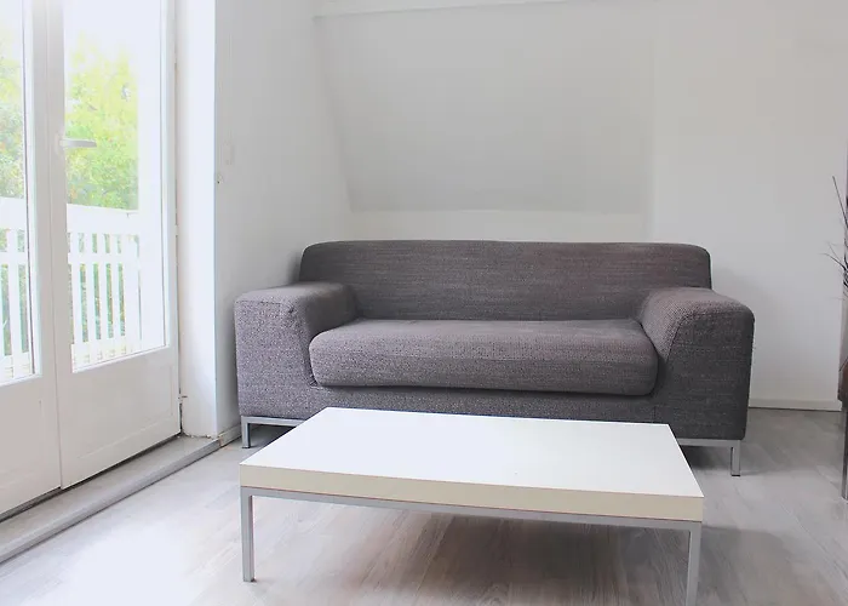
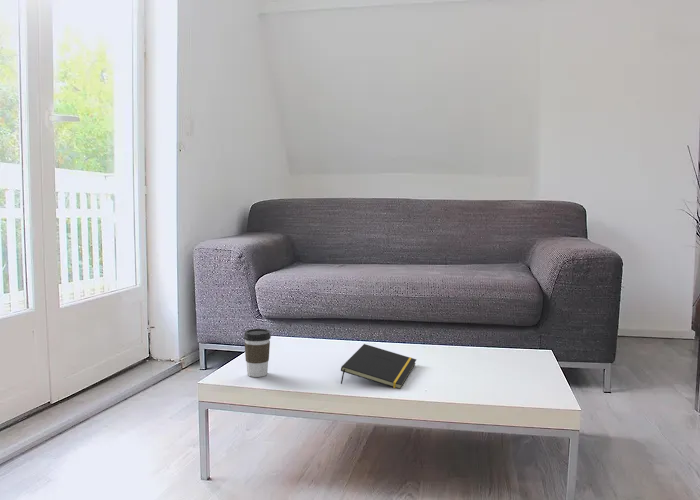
+ coffee cup (257, 352)
+ notepad (380, 364)
